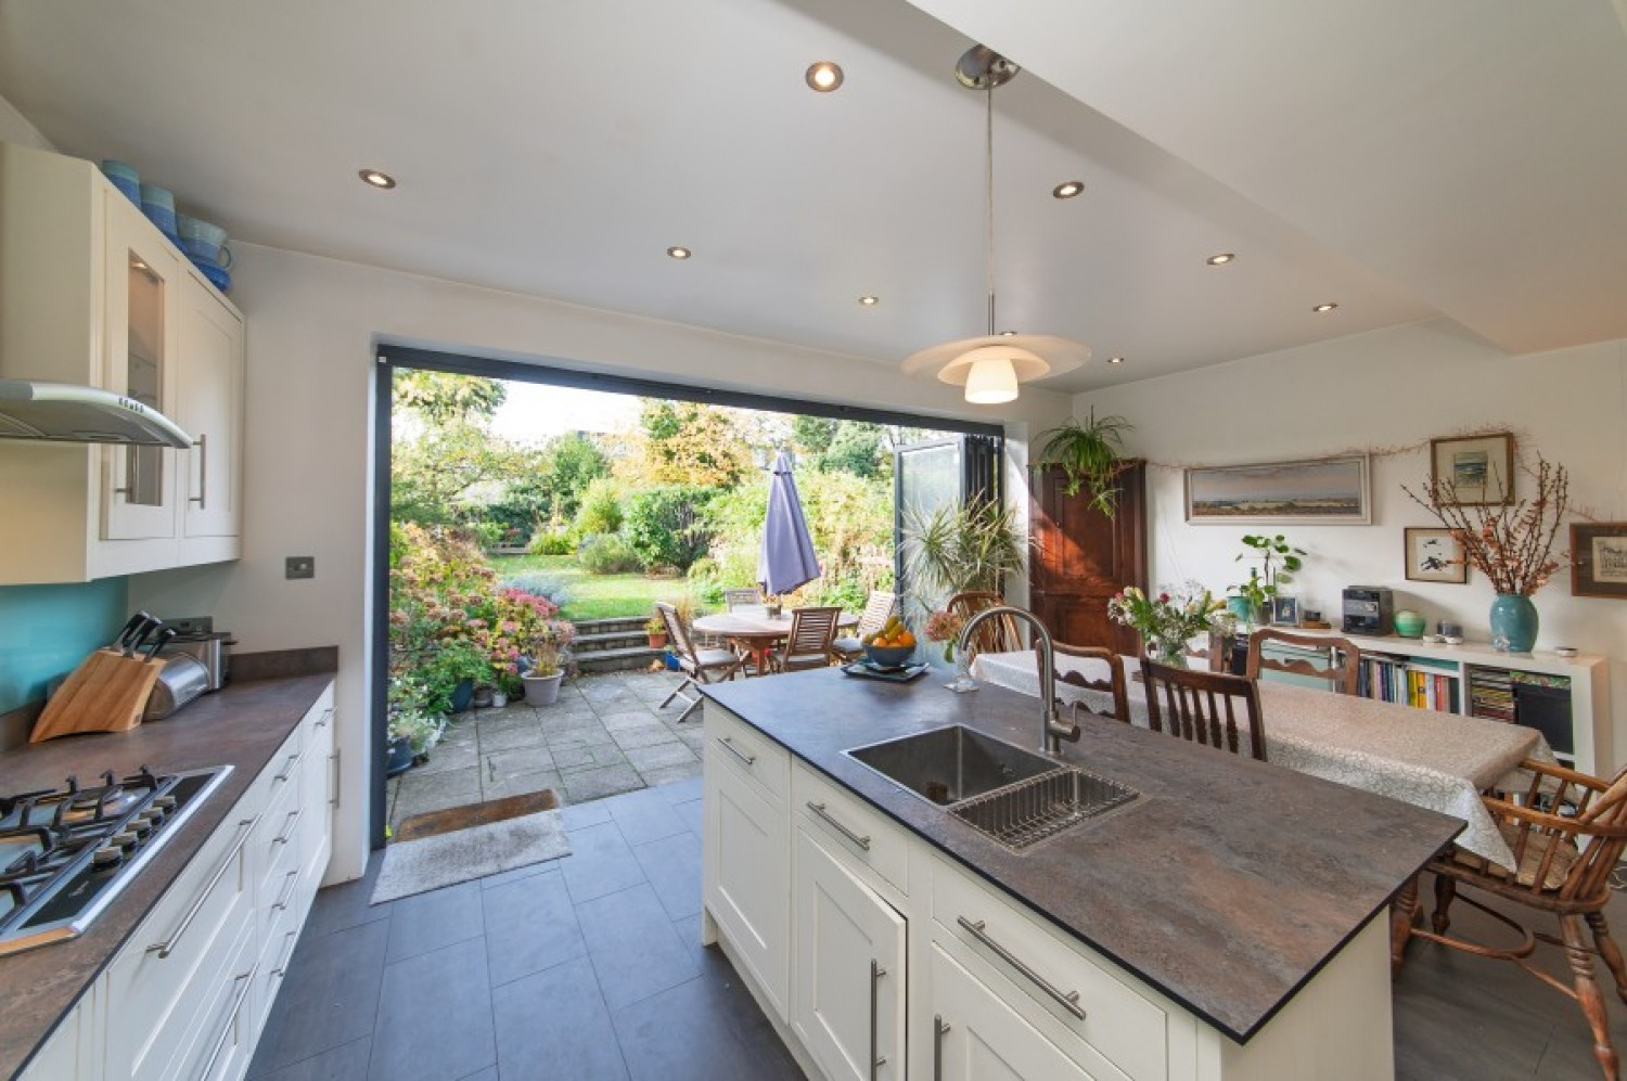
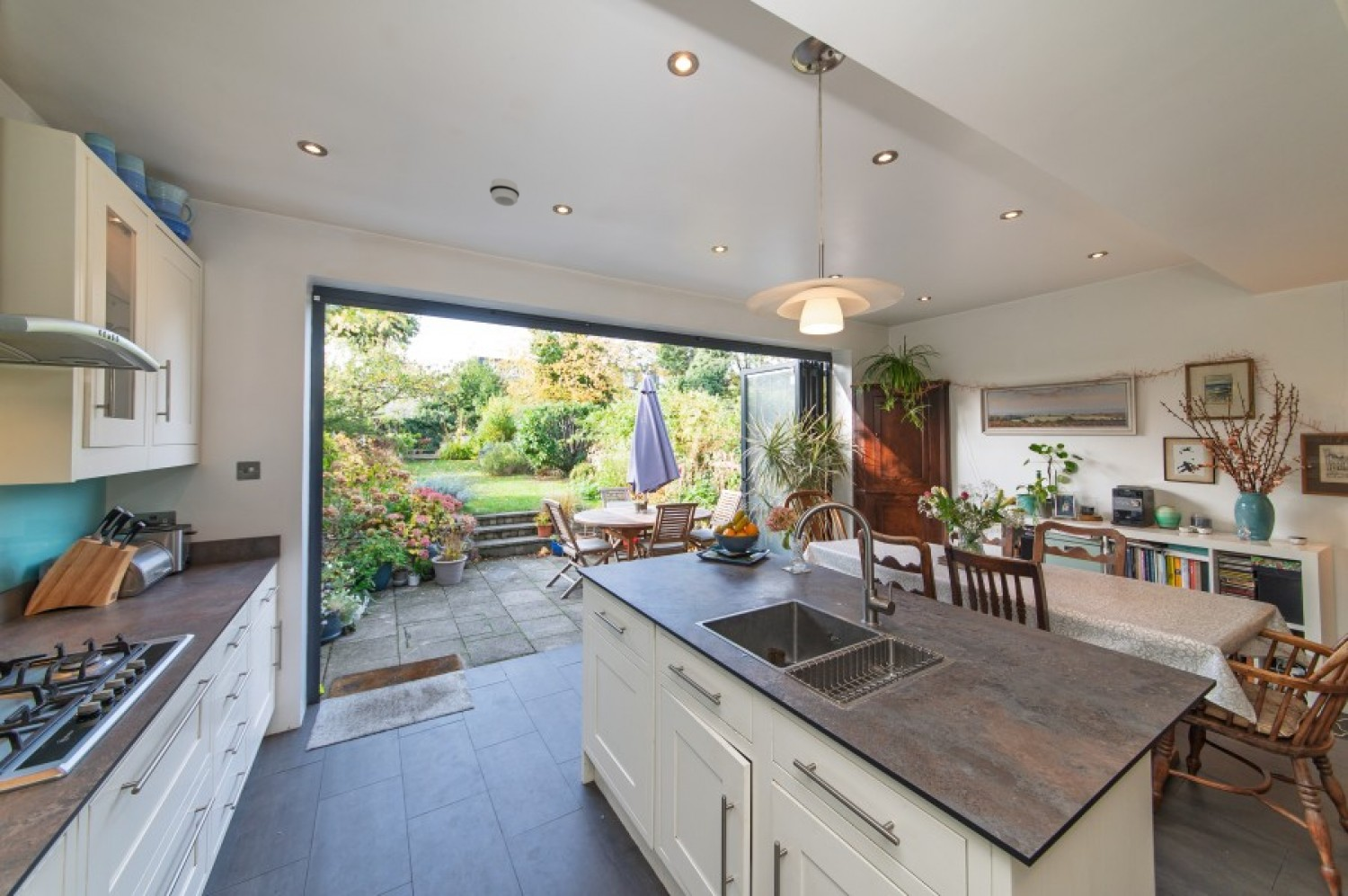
+ smoke detector (504, 192)
